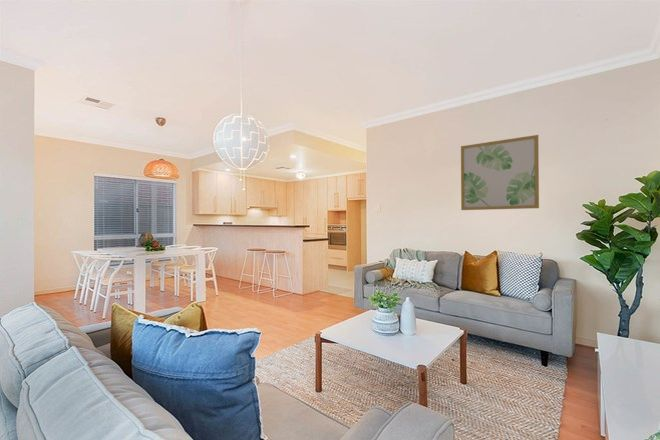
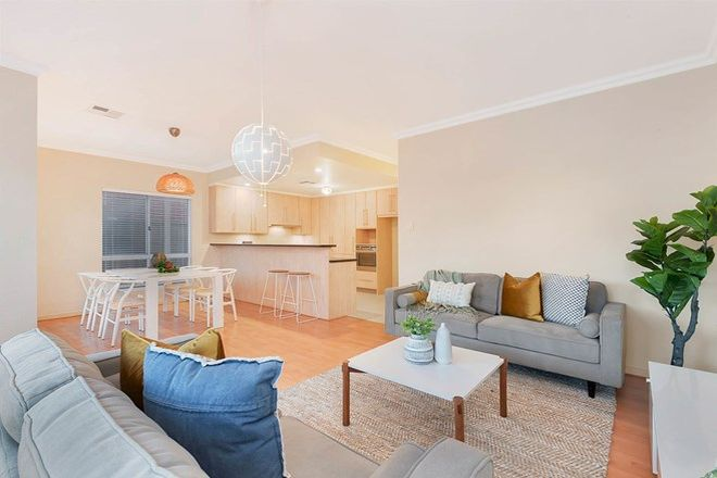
- wall art (497, 175)
